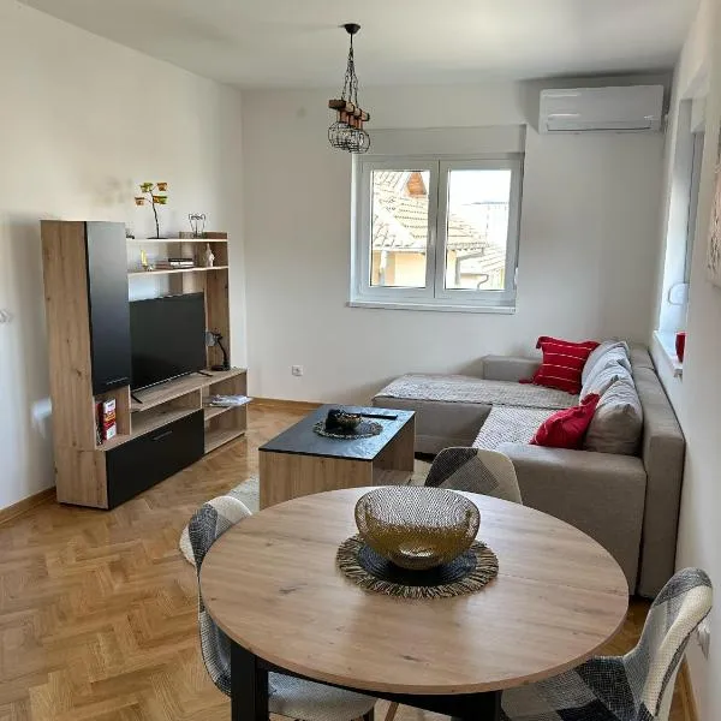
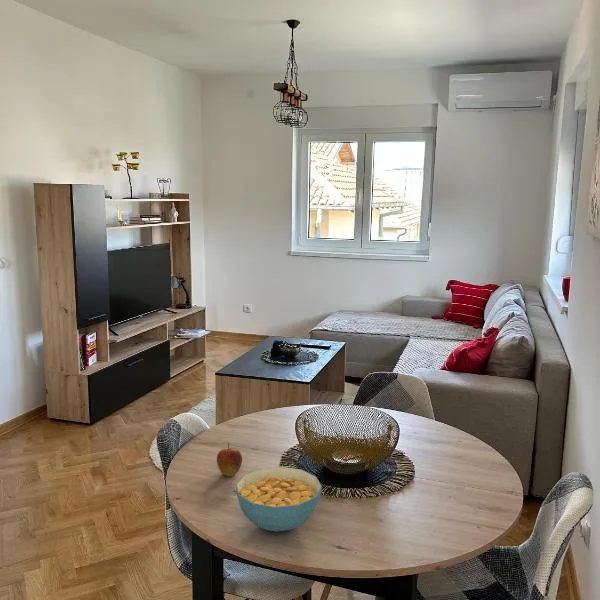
+ cereal bowl (278, 505)
+ fruit (229, 459)
